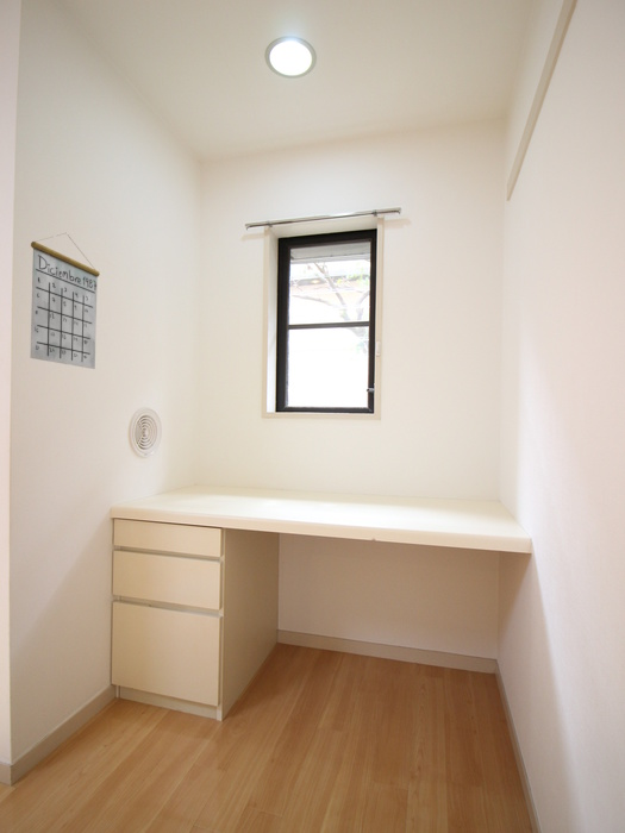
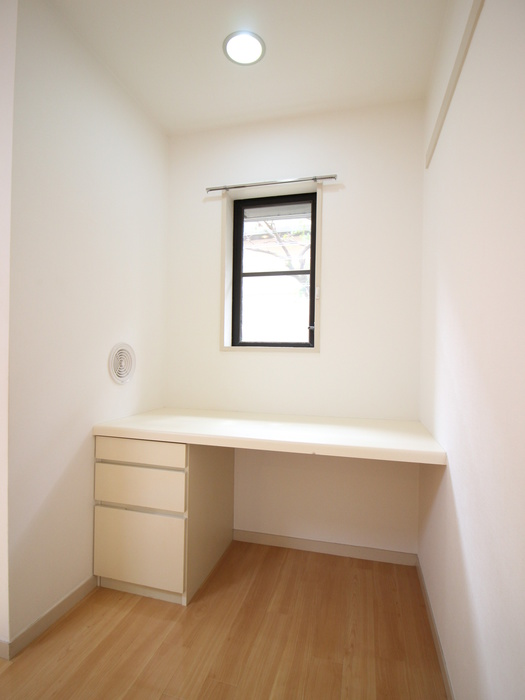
- calendar (67, 298)
